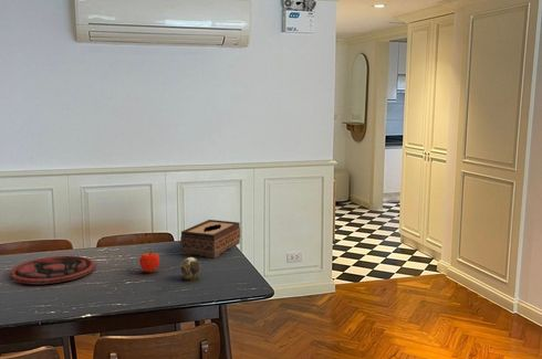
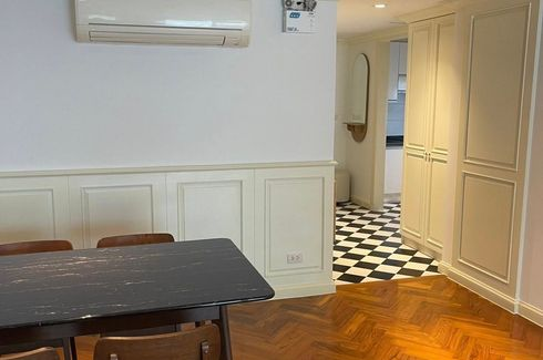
- plate (53, 268)
- fruit (149, 261)
- tissue box (211, 237)
- decorative egg (190, 267)
